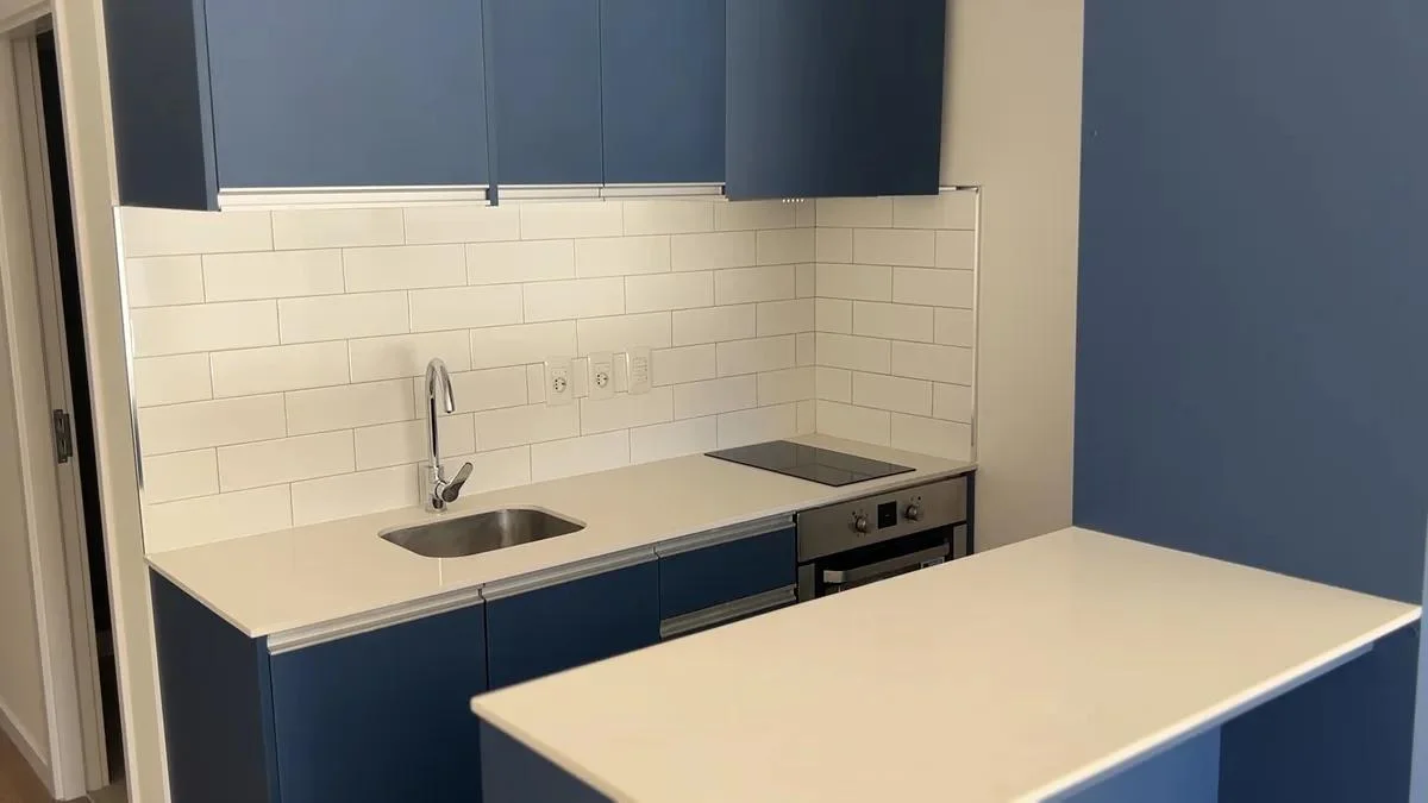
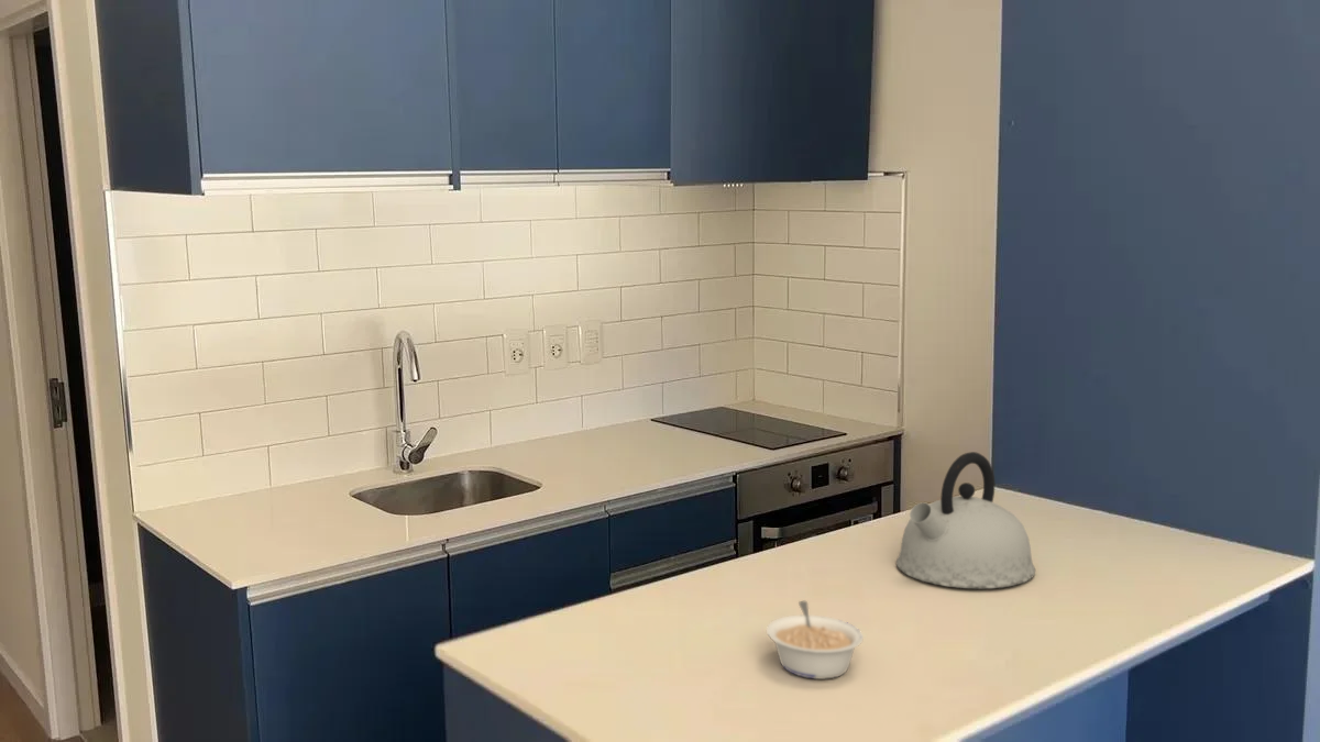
+ legume (811, 644)
+ kettle (961, 511)
